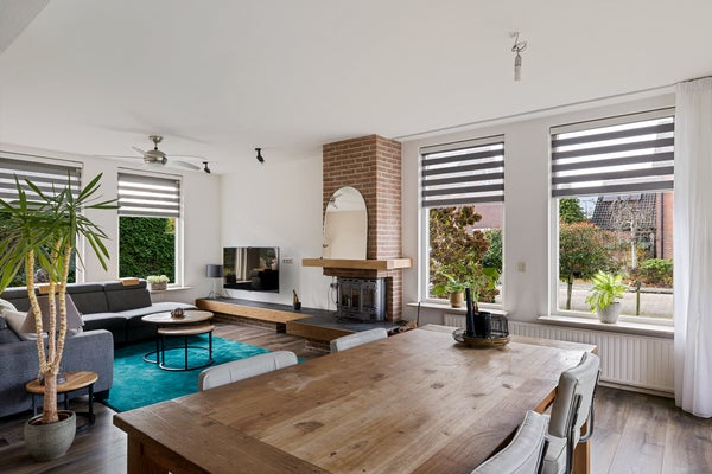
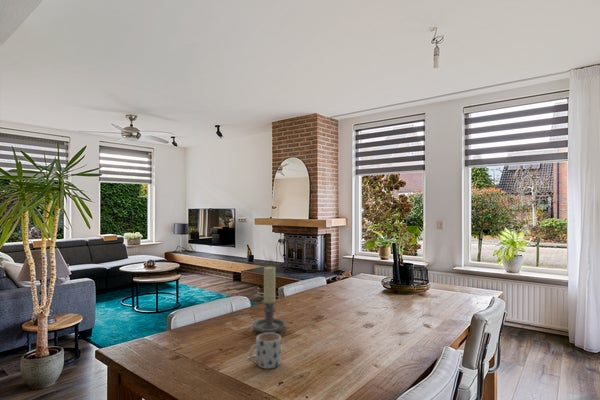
+ candle holder (271, 298)
+ mug (264, 351)
